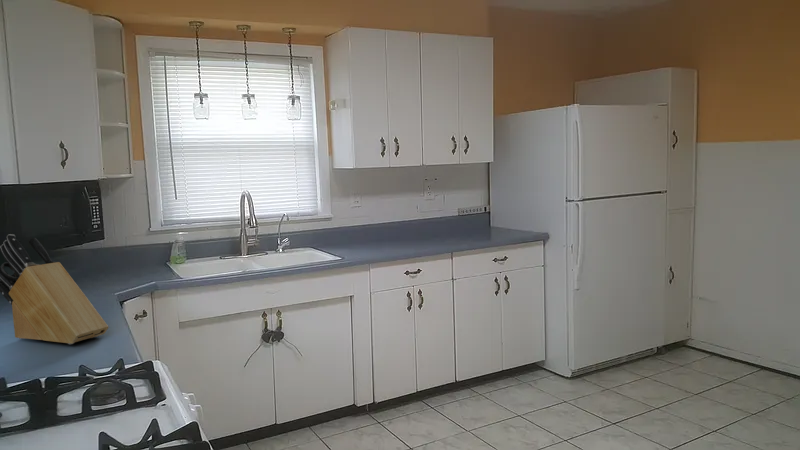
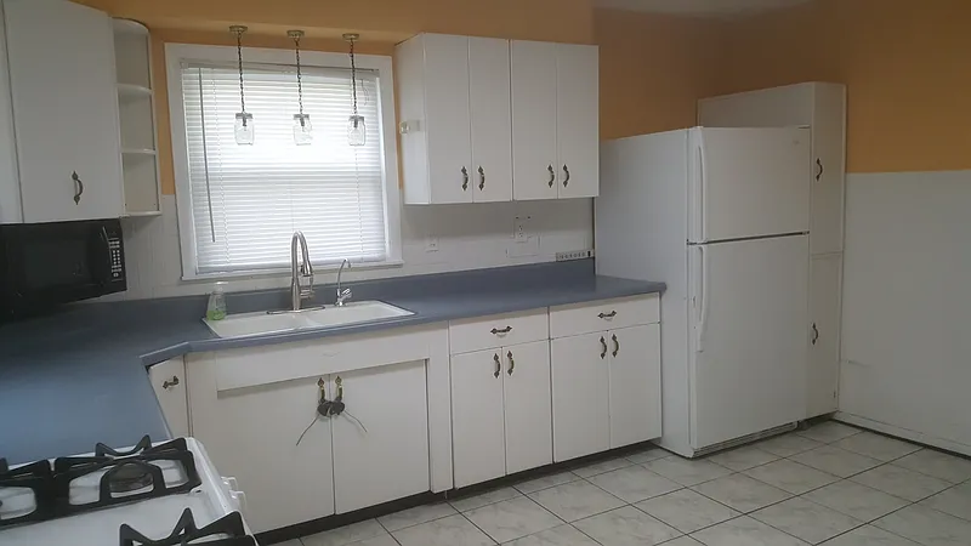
- knife block (47, 285)
